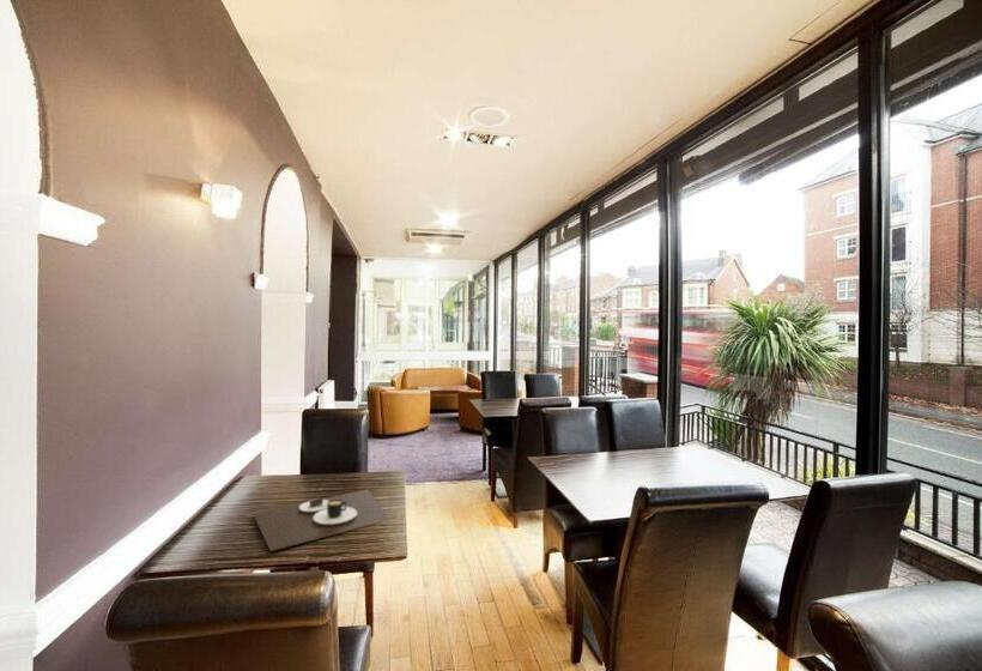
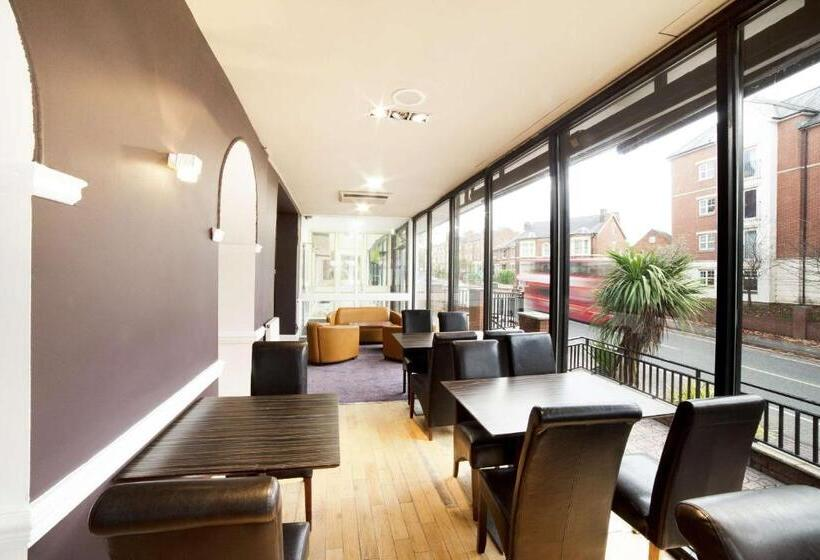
- place mat (327, 507)
